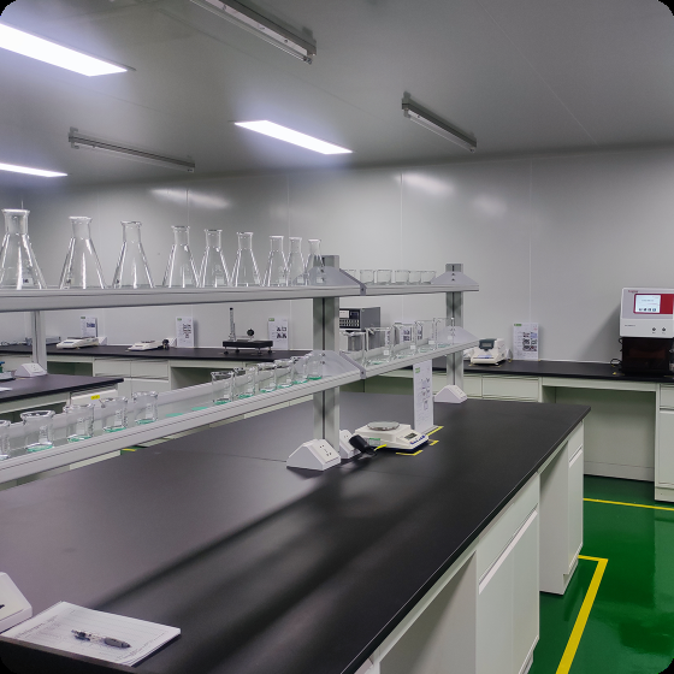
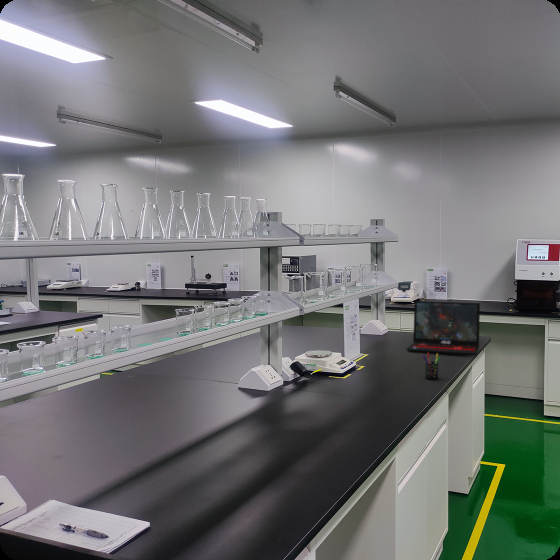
+ pen holder (432, 365)
+ laptop (443, 326)
